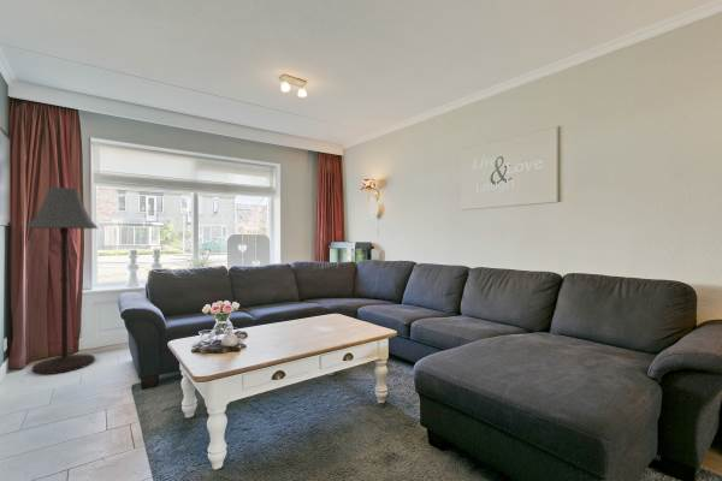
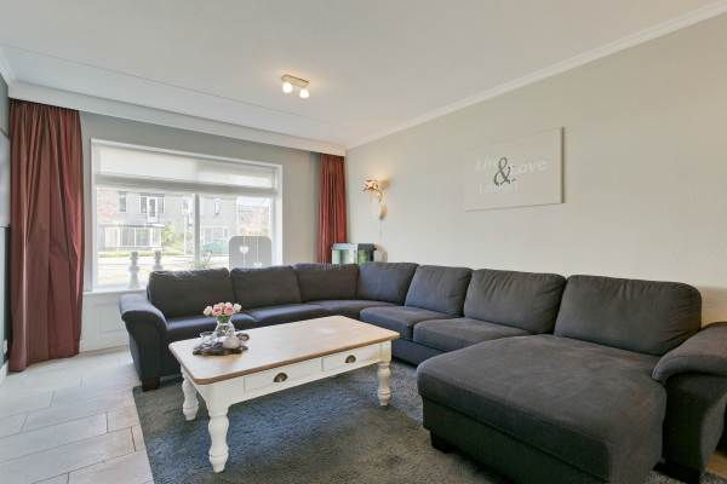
- floor lamp (64, 277)
